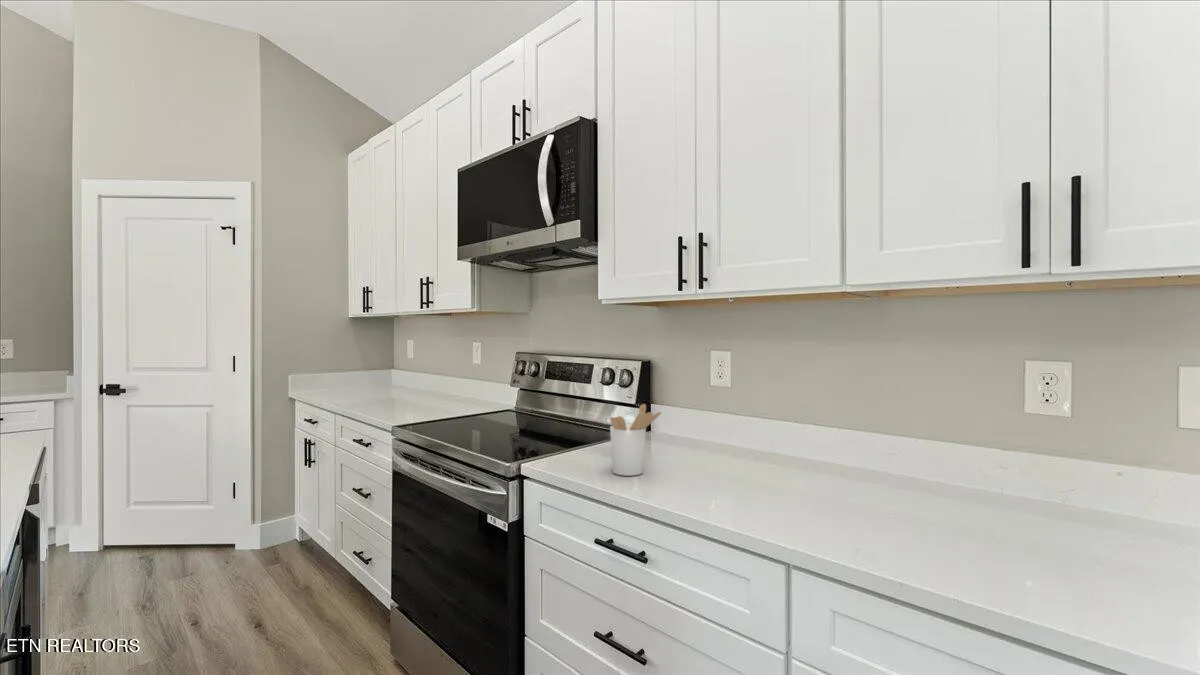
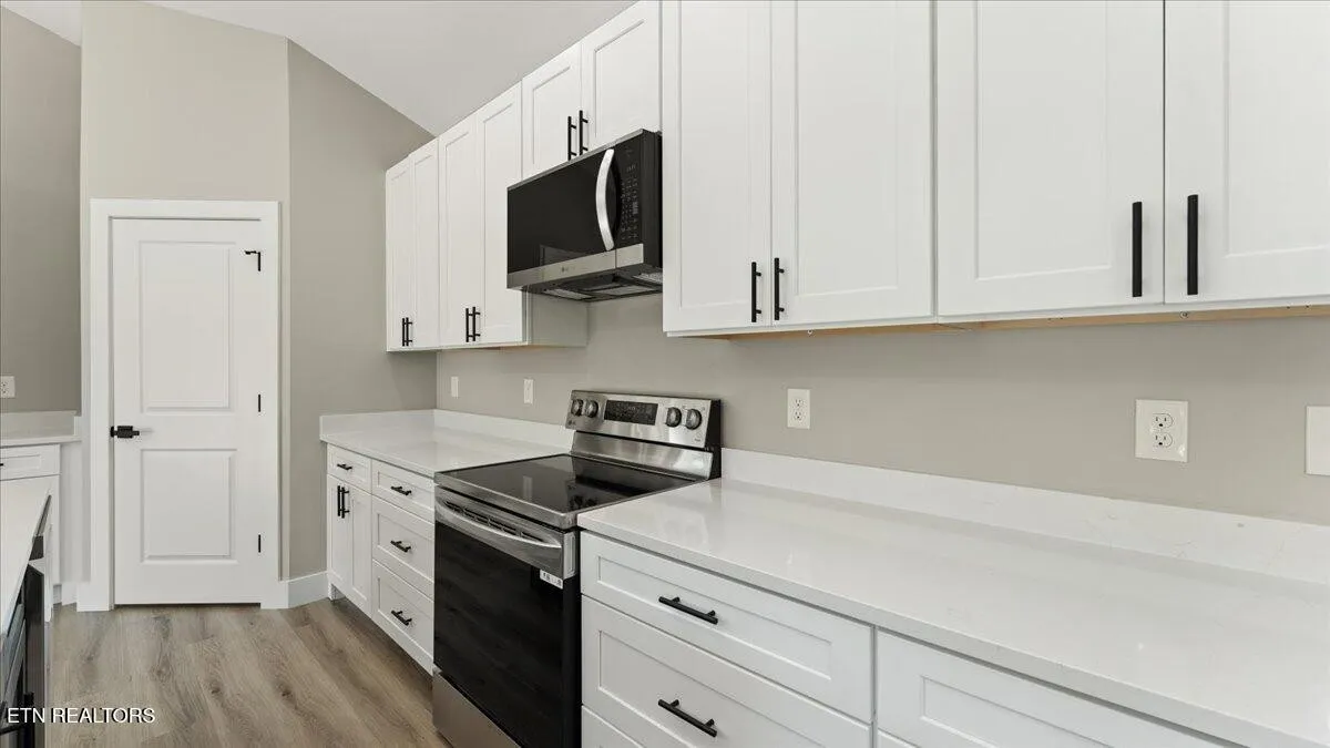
- utensil holder (634, 440)
